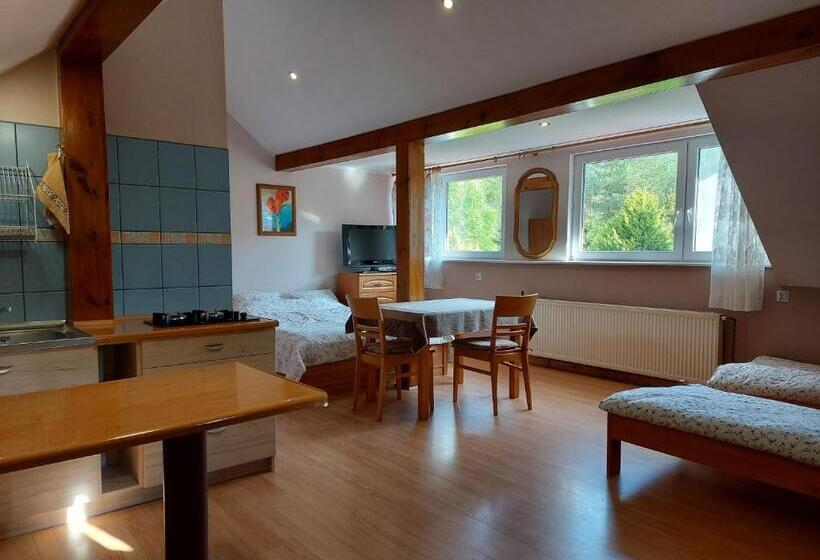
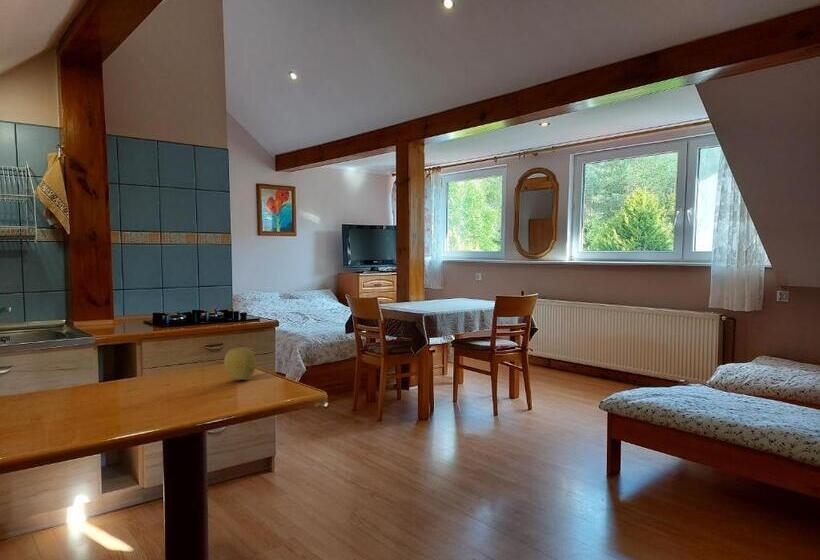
+ fruit (240, 363)
